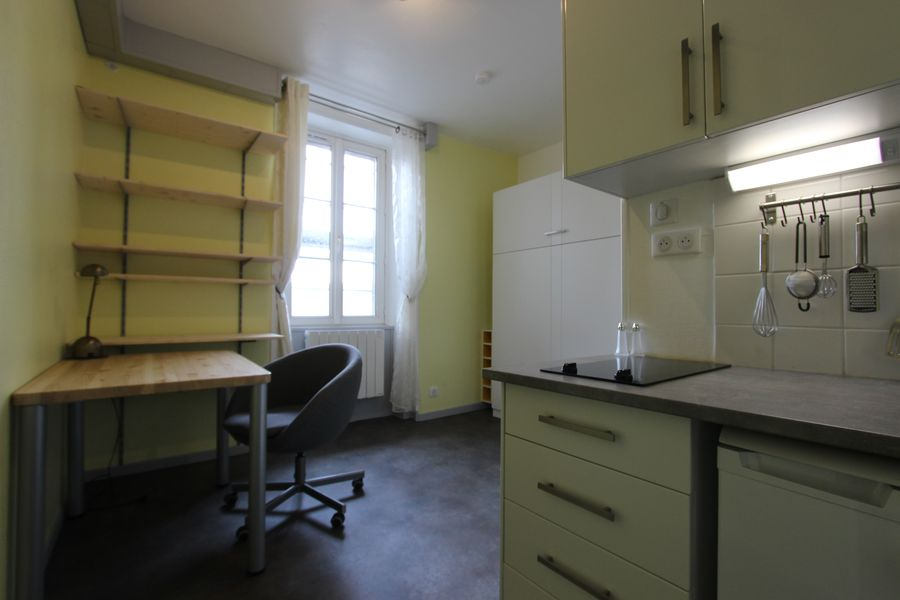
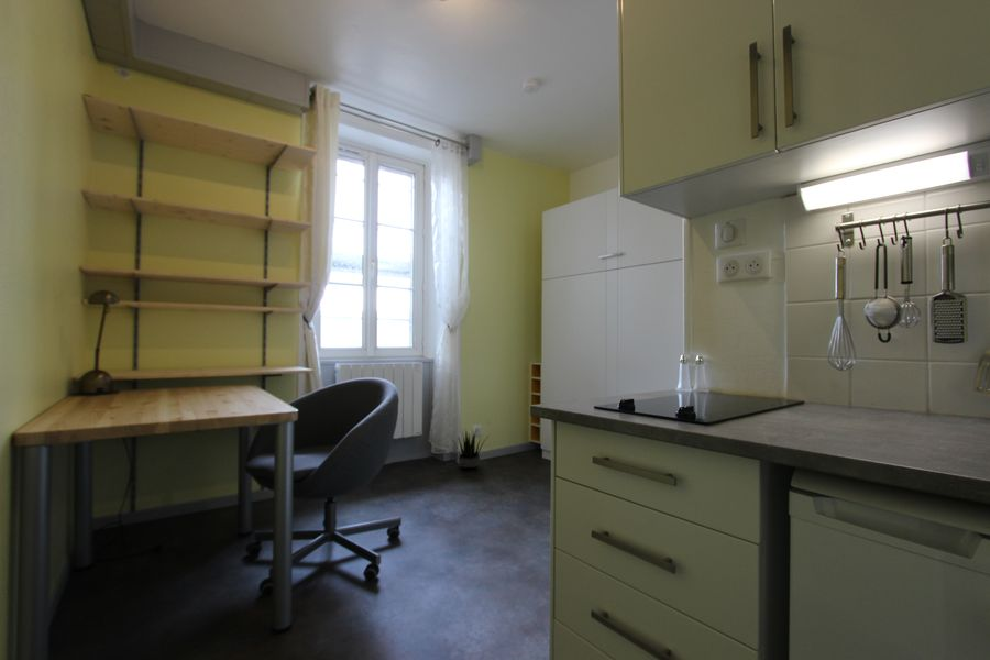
+ potted plant (469, 448)
